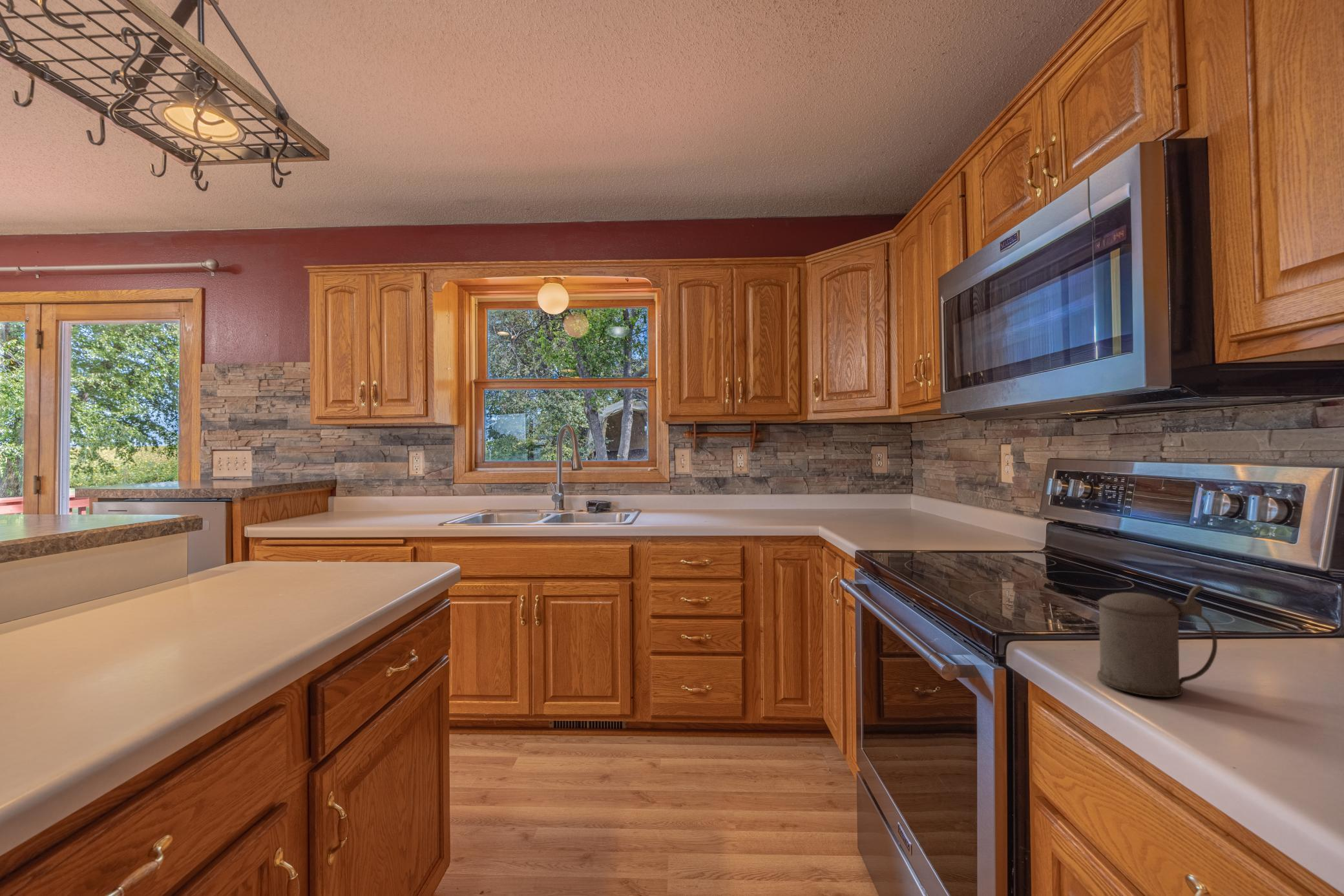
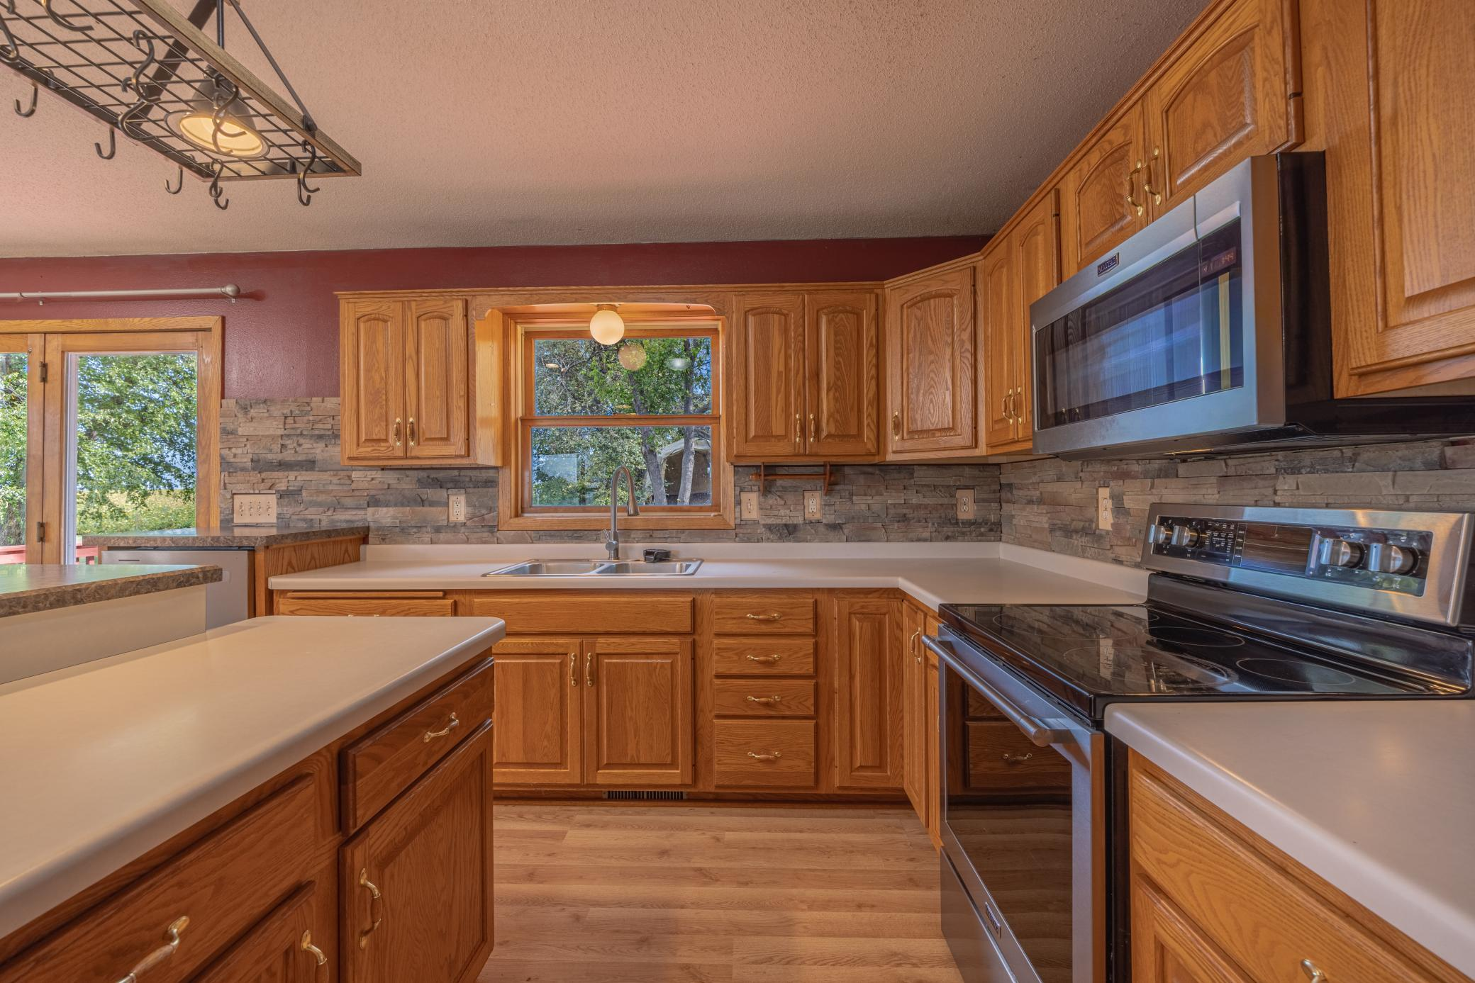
- beer stein (1154, 634)
